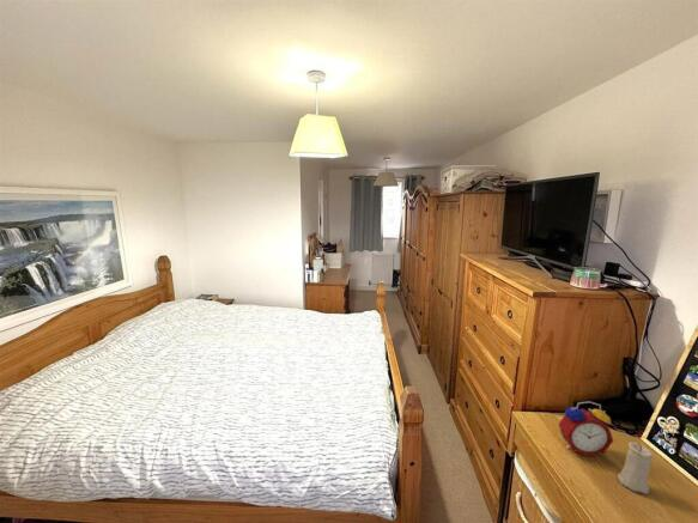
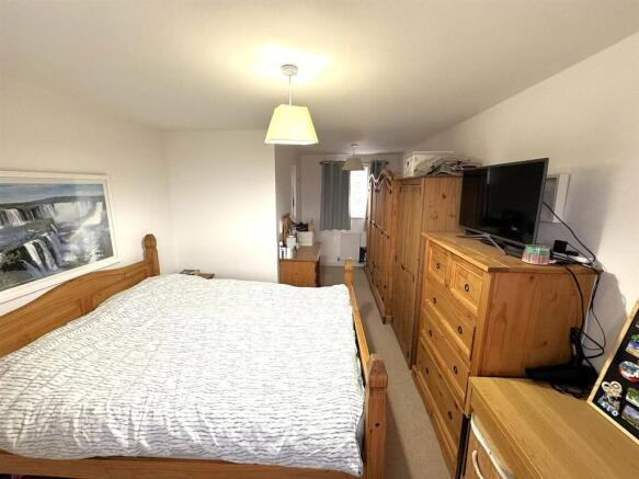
- alarm clock (583, 424)
- candle (636, 464)
